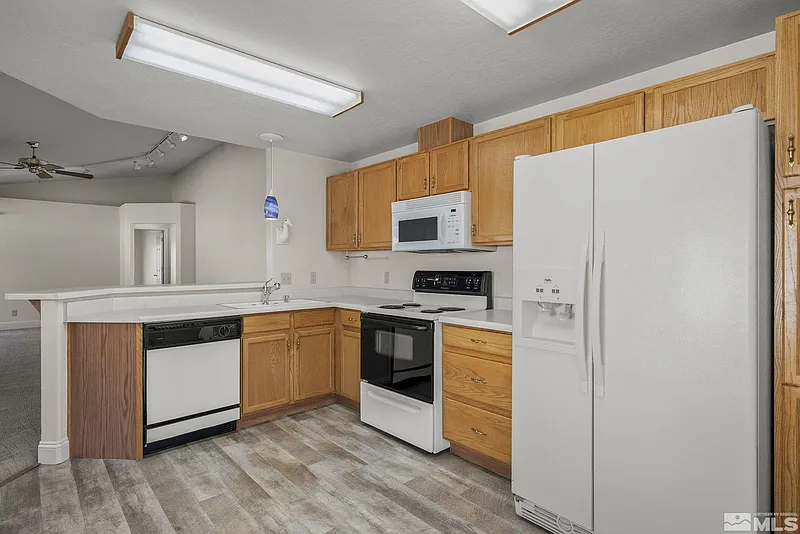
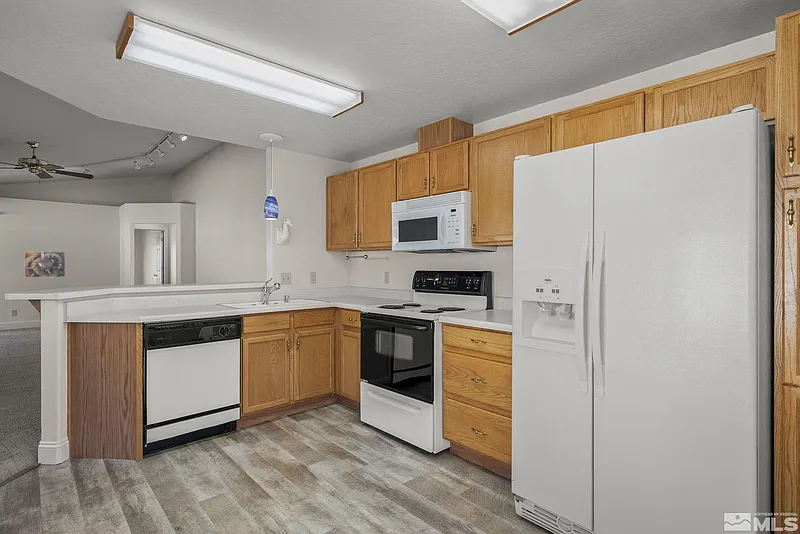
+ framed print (45, 264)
